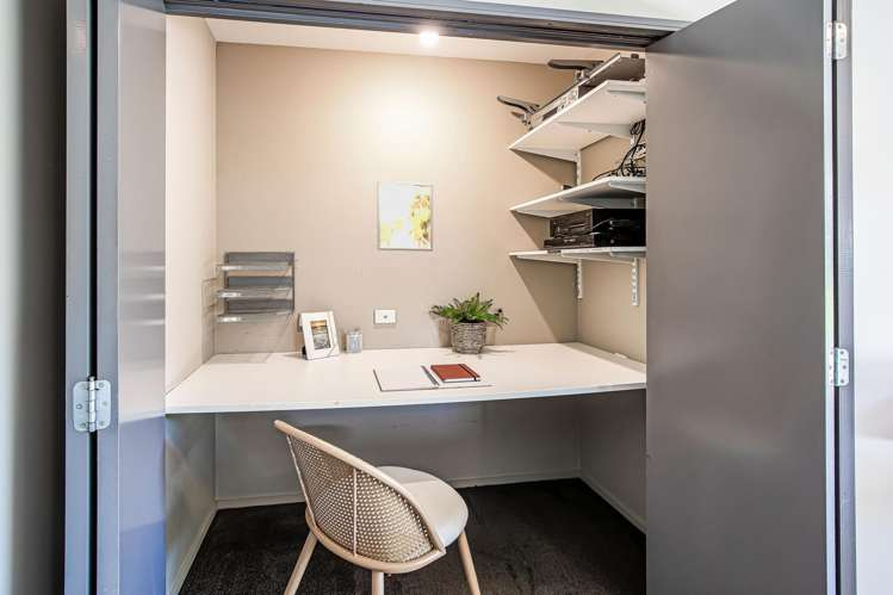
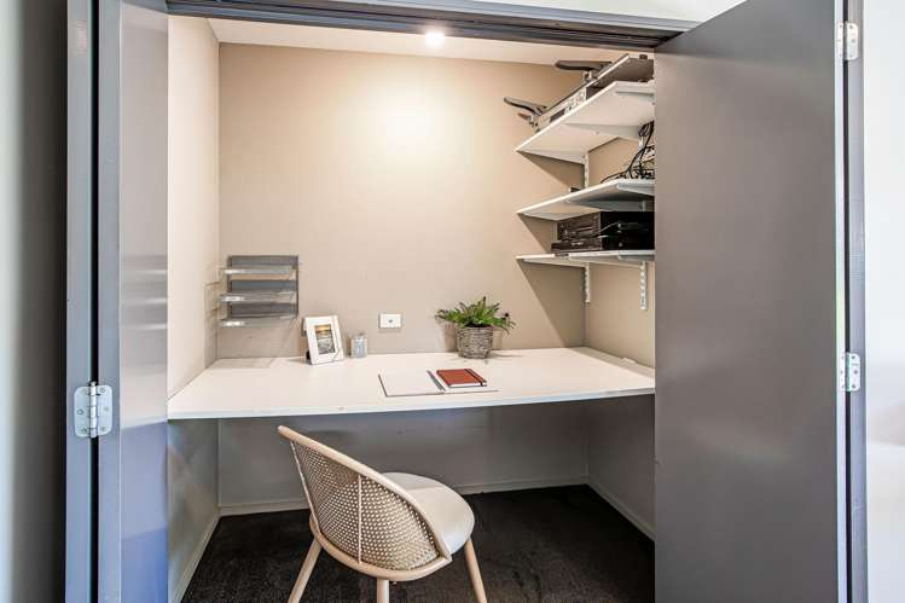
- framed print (405, 216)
